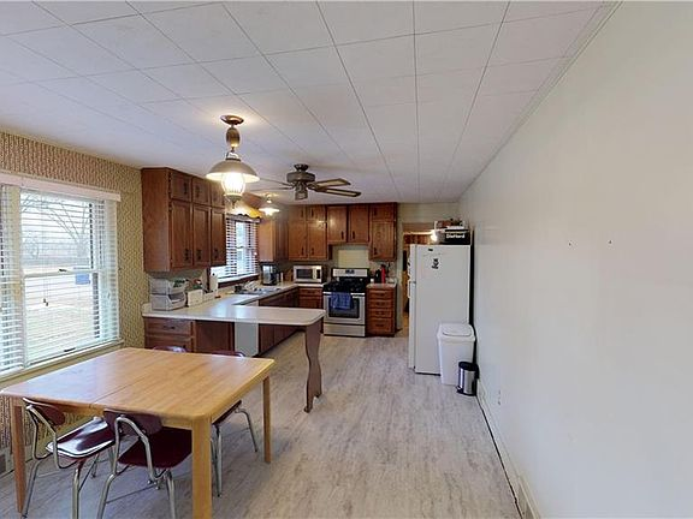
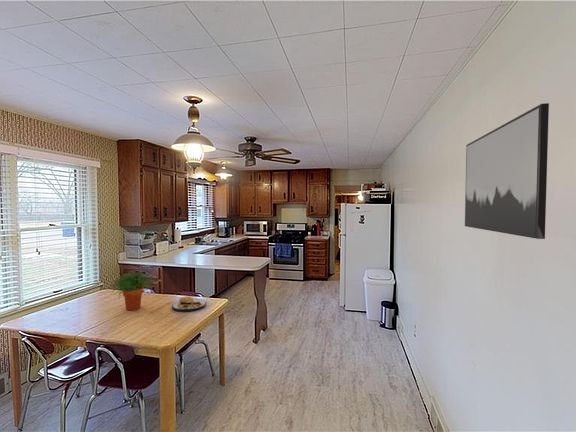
+ wall art (495, 180)
+ plate (189, 298)
+ potted plant (132, 290)
